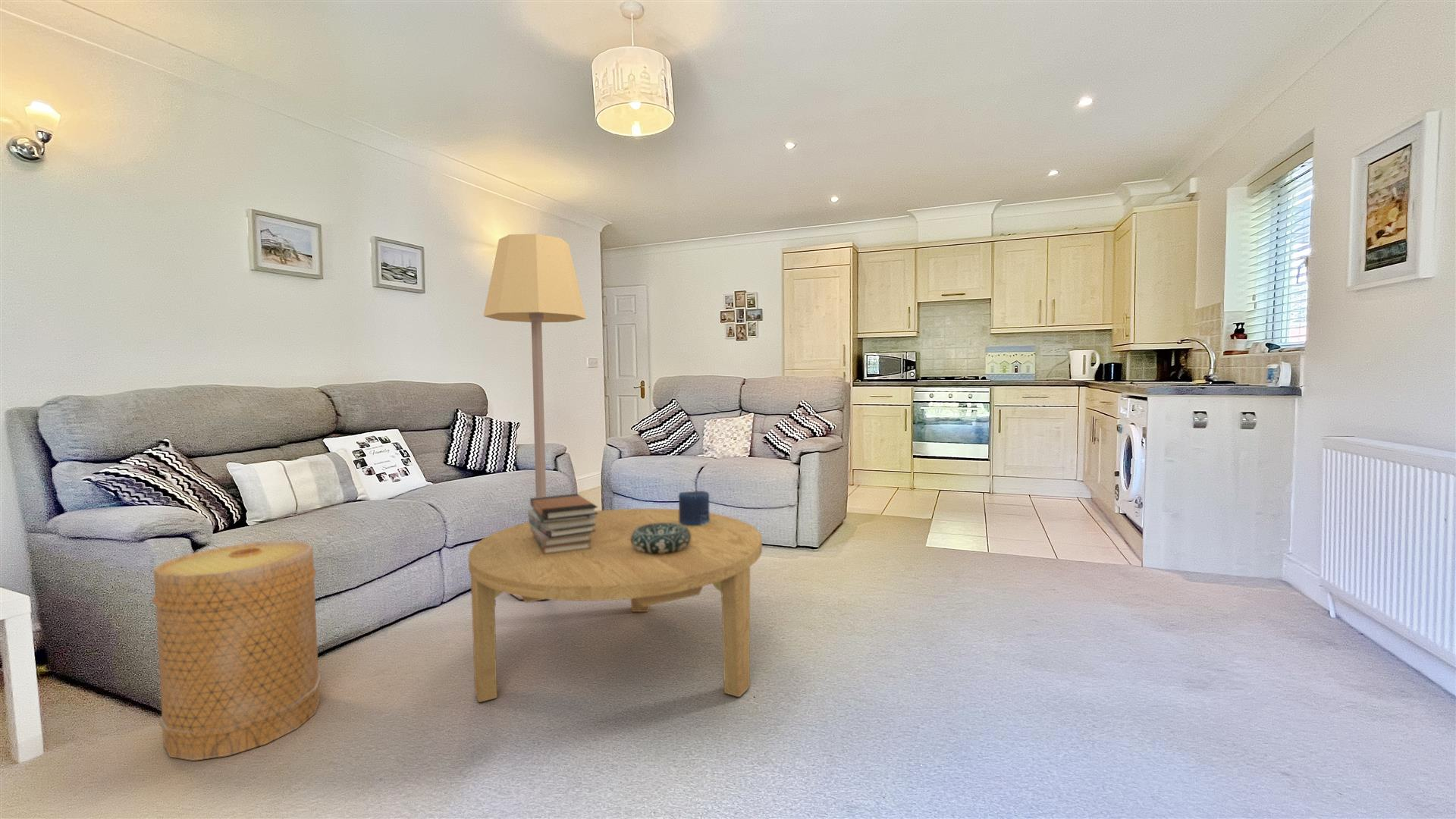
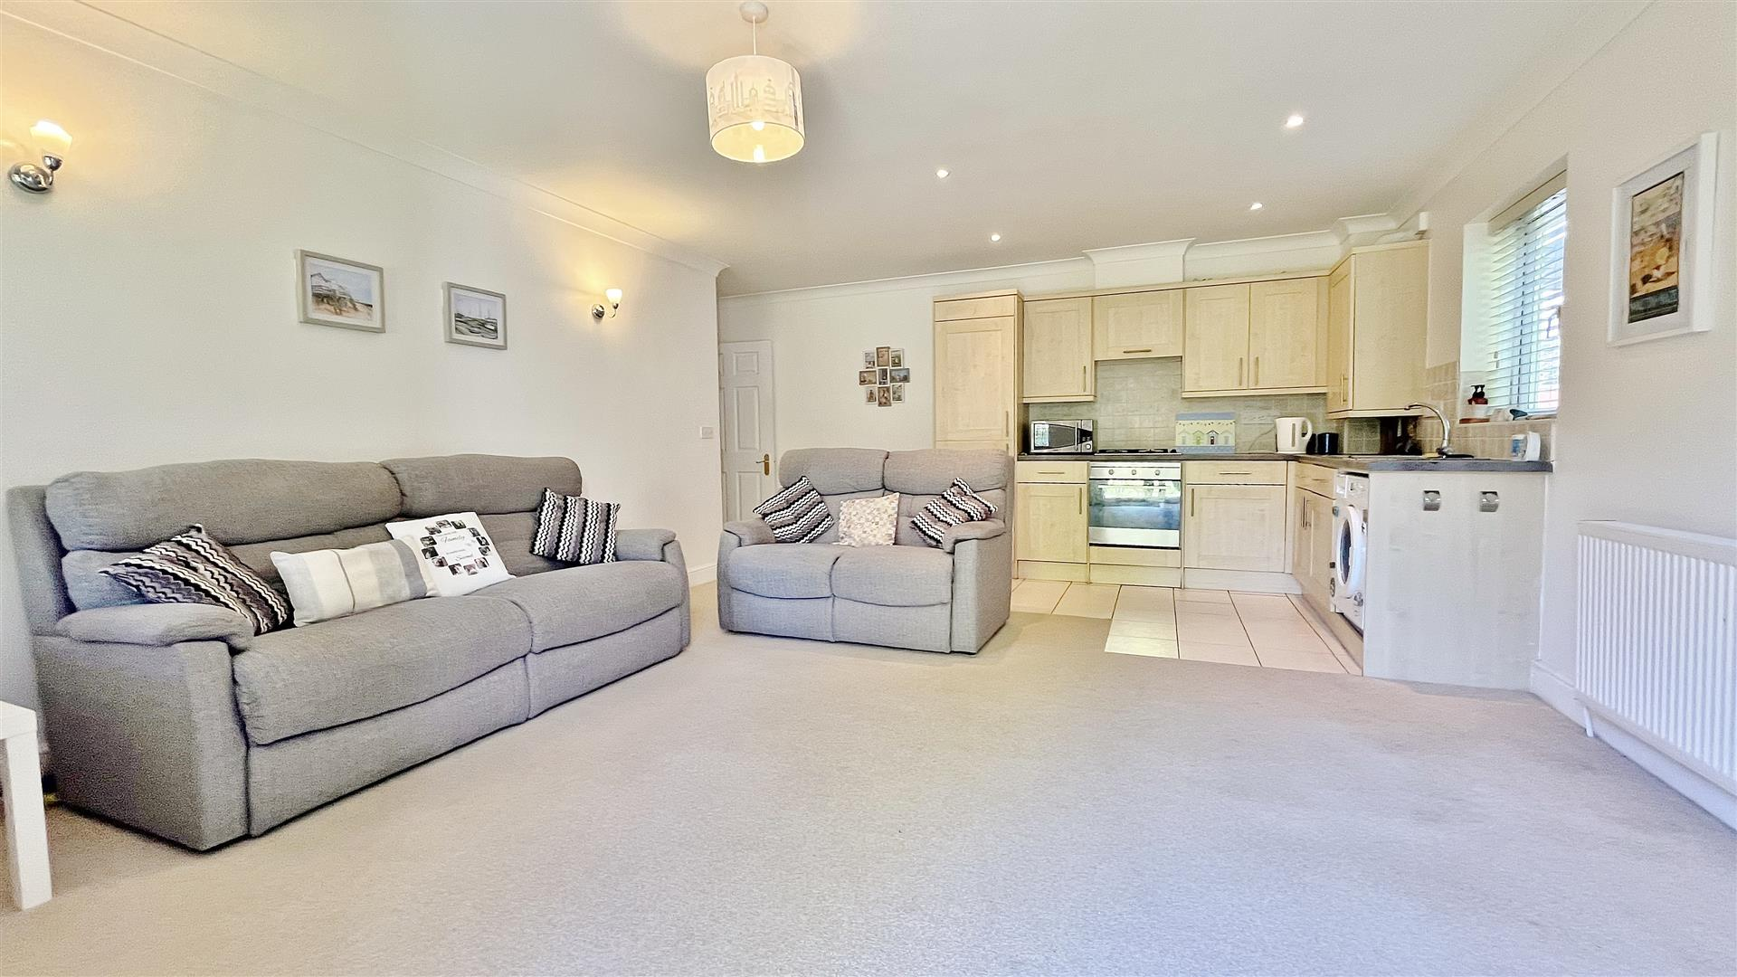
- decorative bowl (661, 537)
- basket (242, 639)
- lamp (538, 418)
- coffee table (622, 598)
- candle (694, 507)
- book stack (561, 521)
